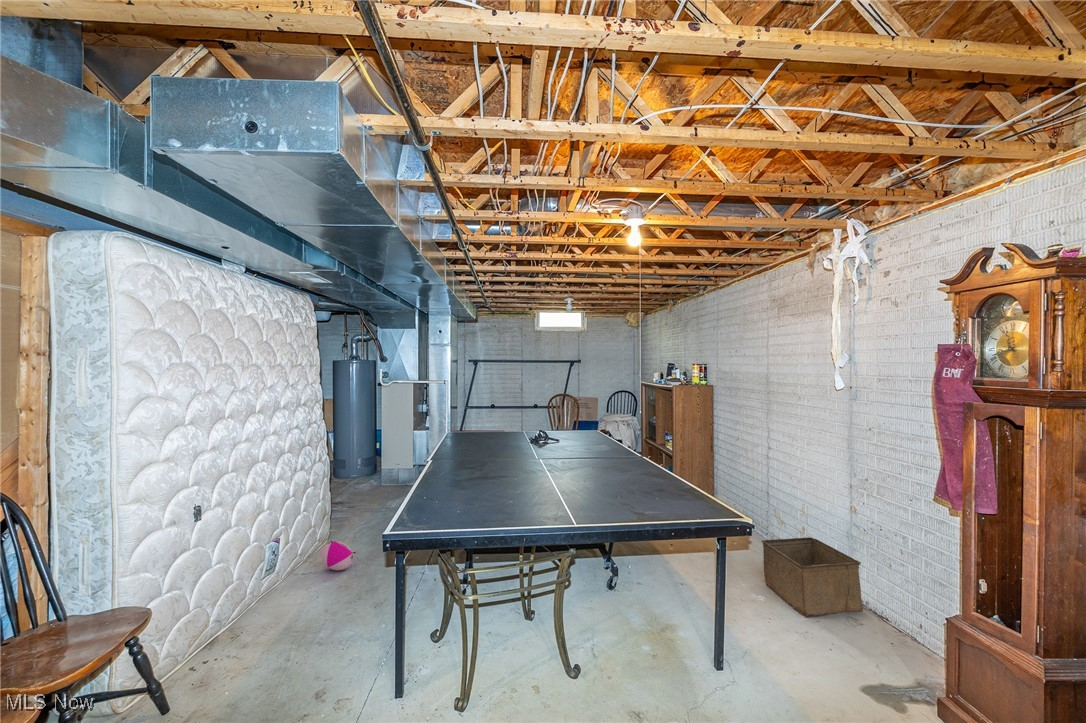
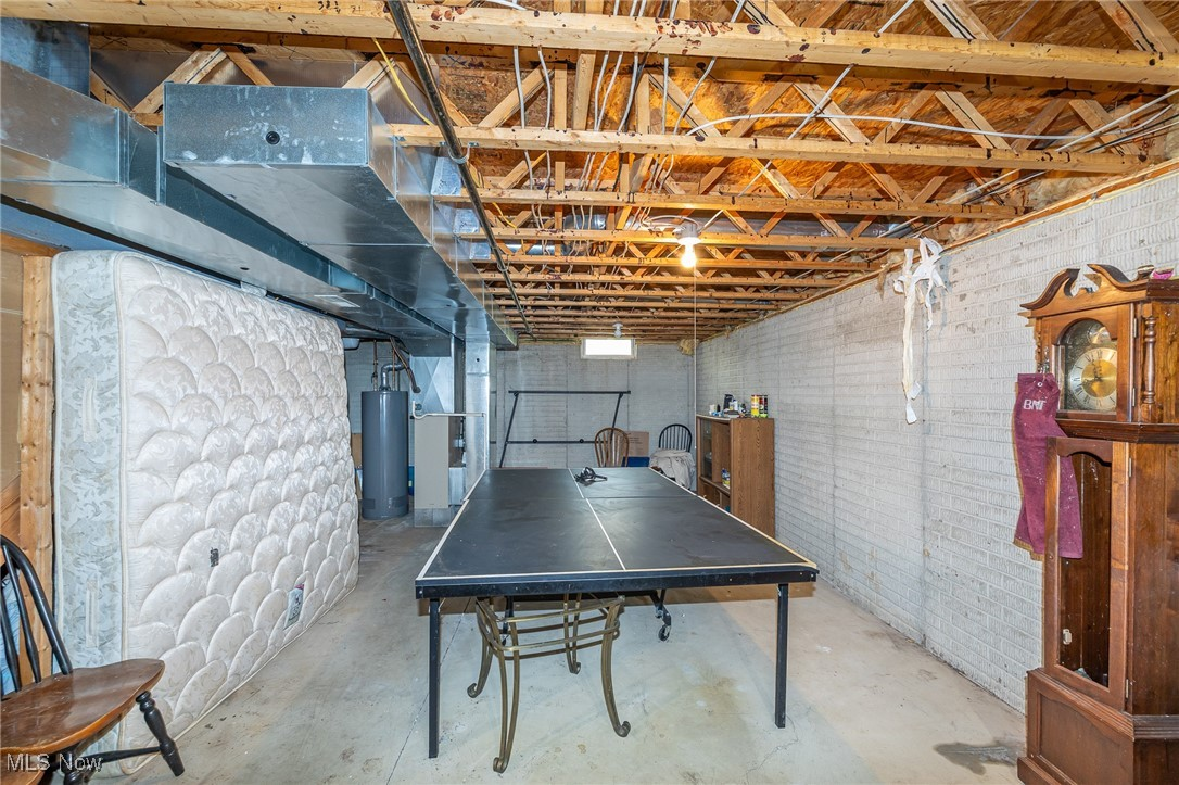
- ball (337, 554)
- storage bin (809, 573)
